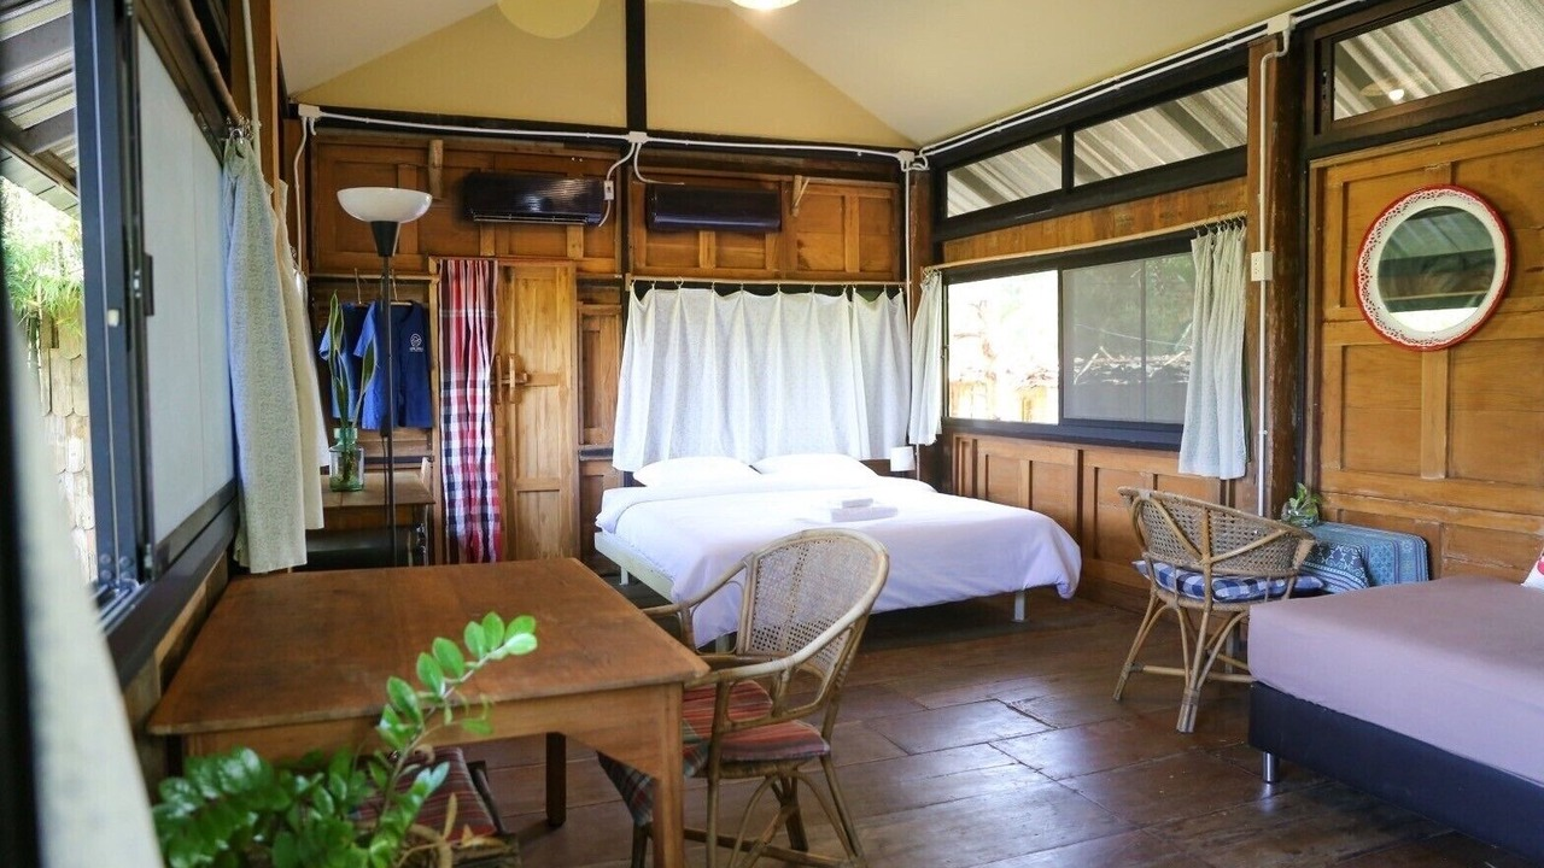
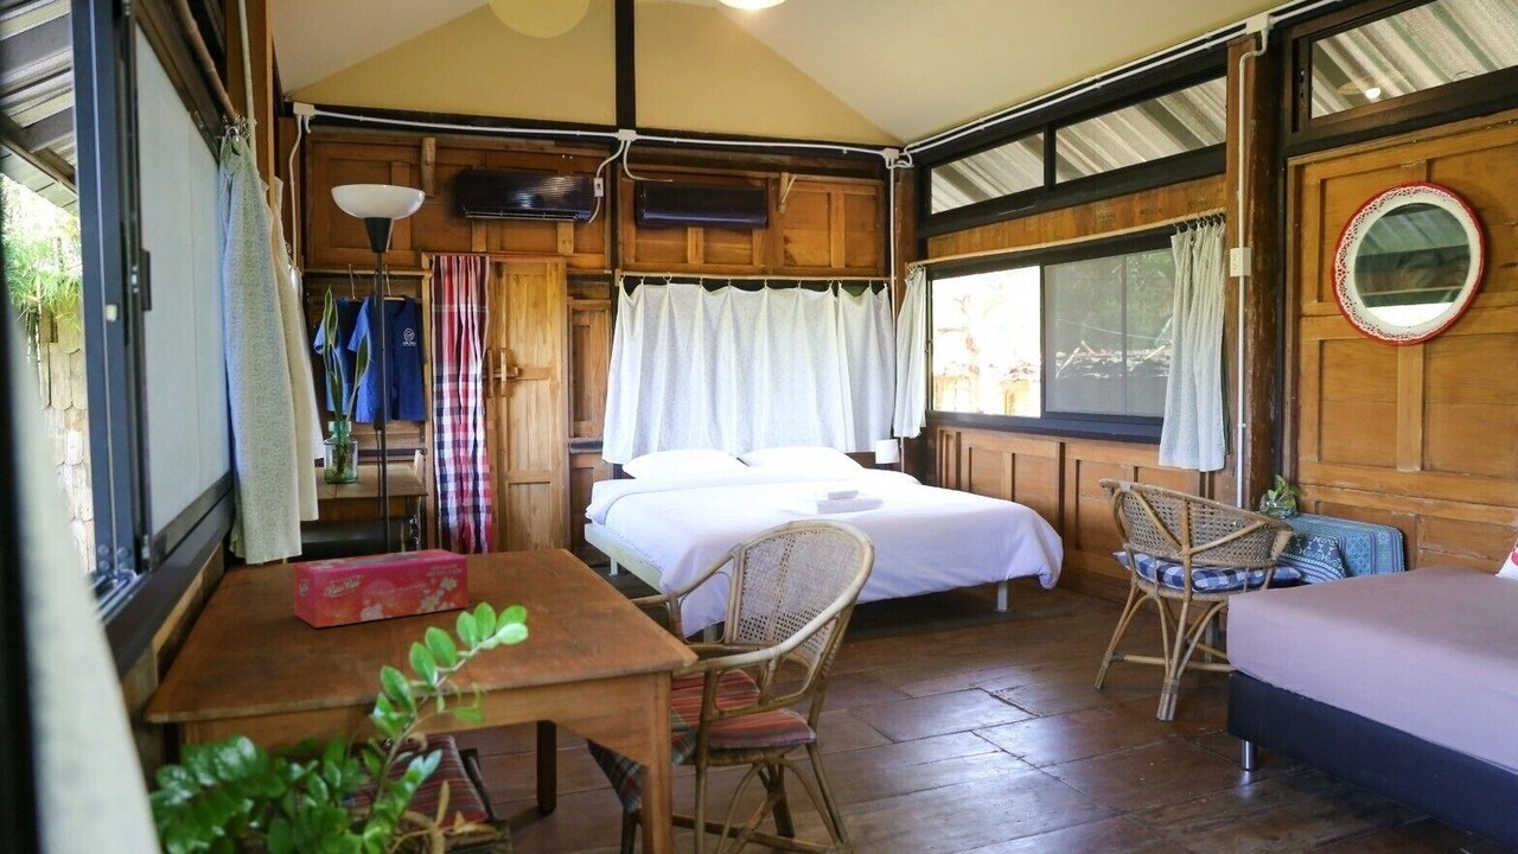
+ tissue box (382, 585)
